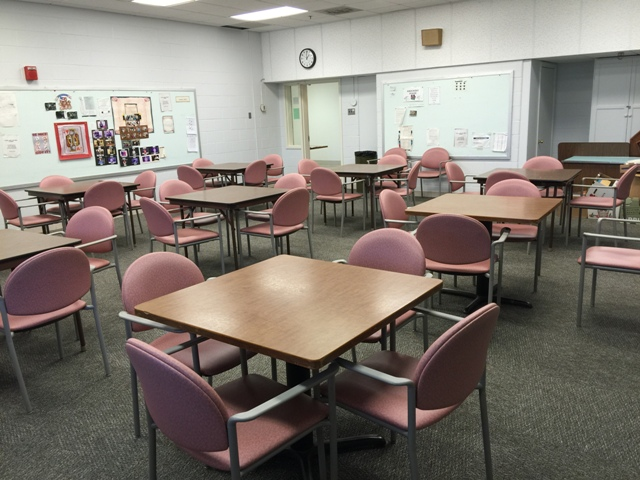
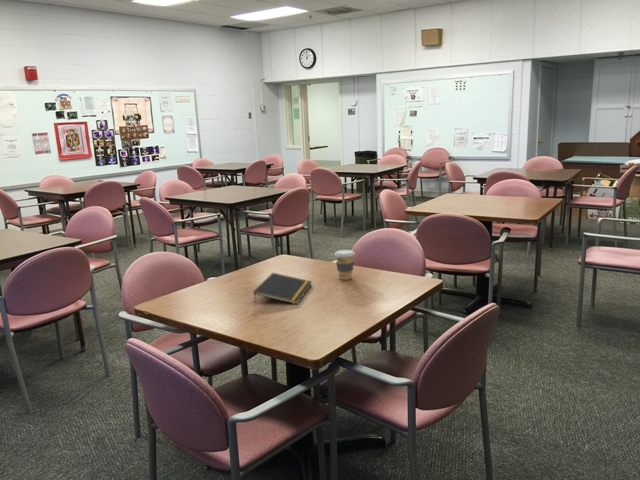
+ notepad (284, 287)
+ coffee cup (345, 264)
